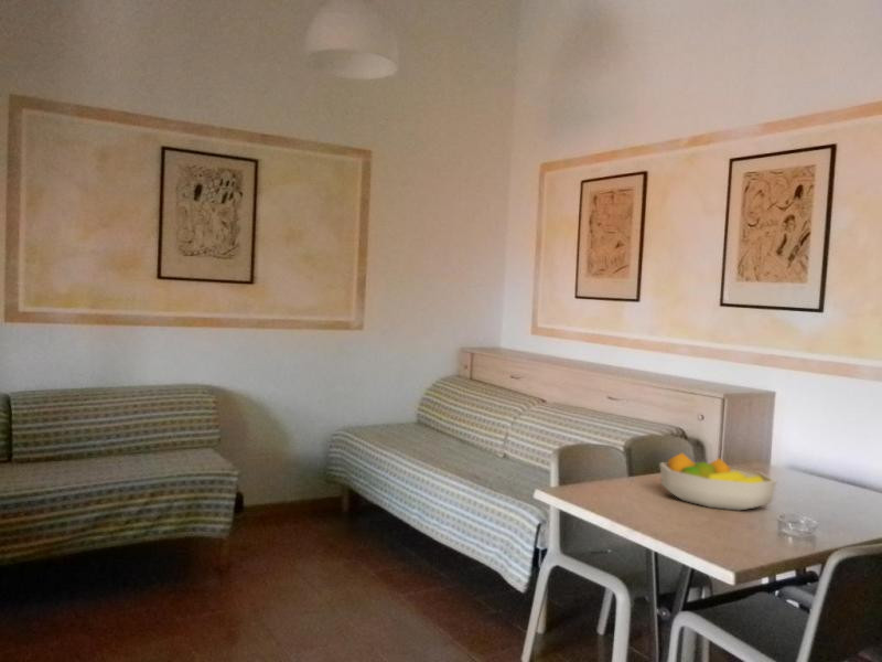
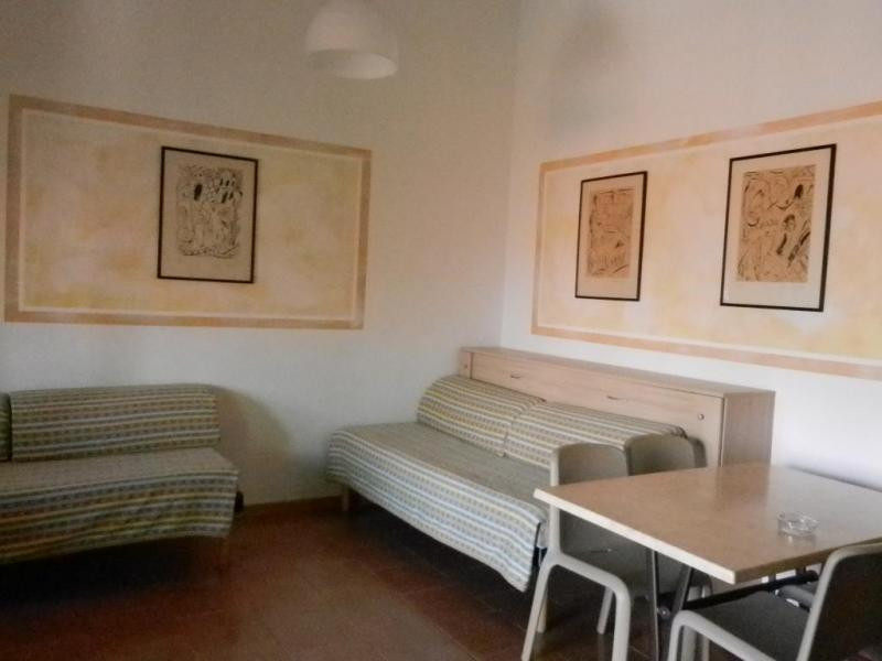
- fruit bowl (714, 479)
